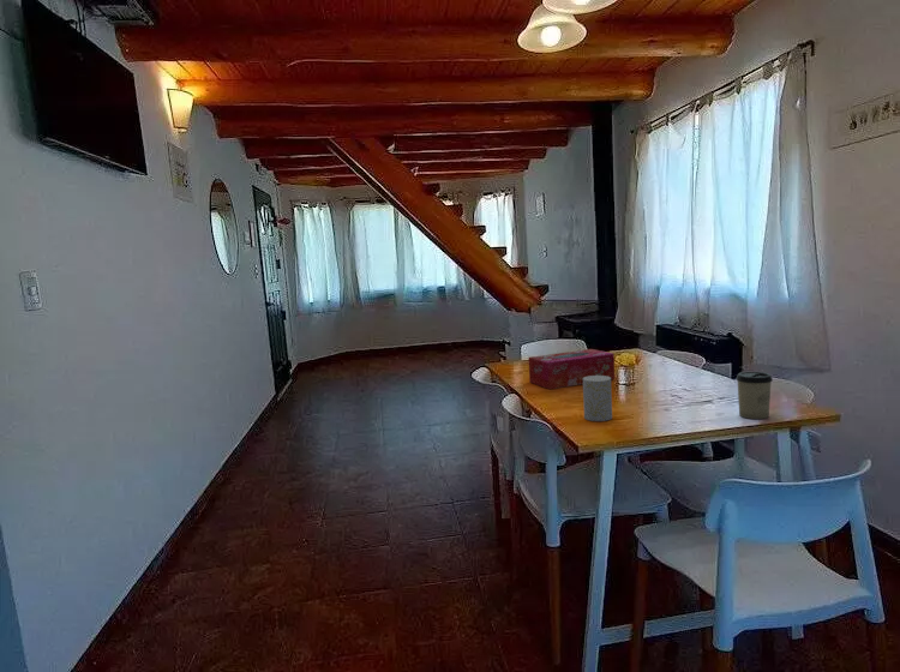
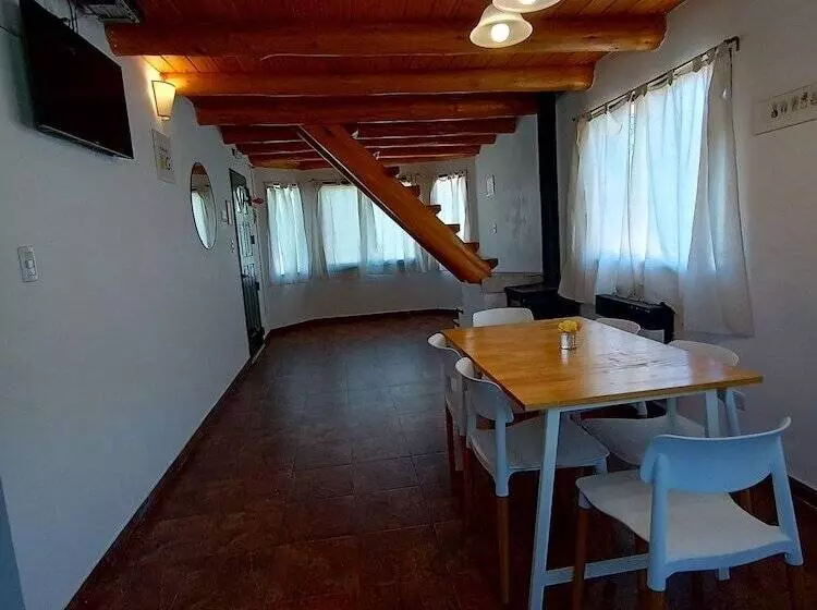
- tissue box (571, 367)
- cup (754, 395)
- cup (596, 397)
